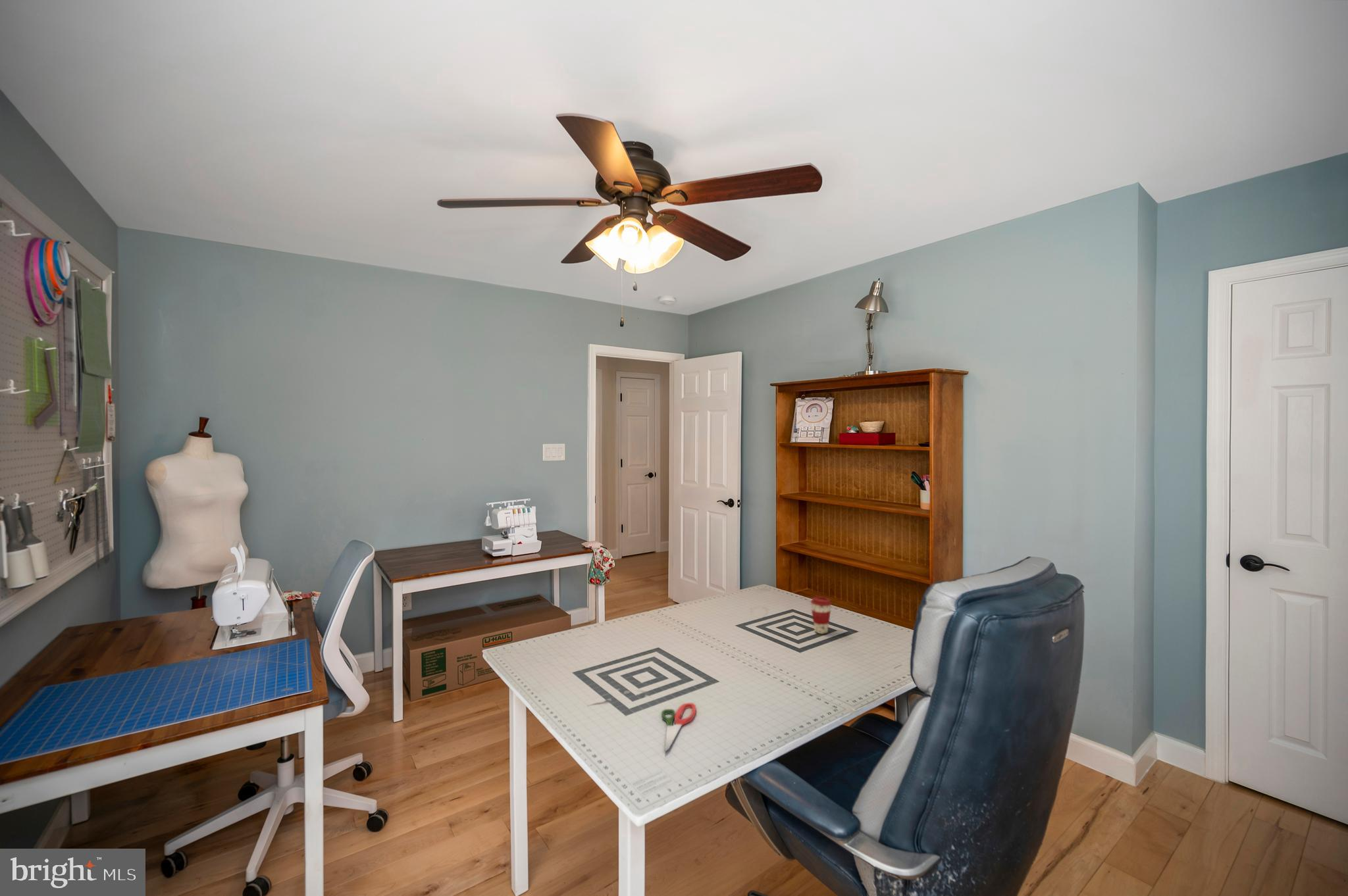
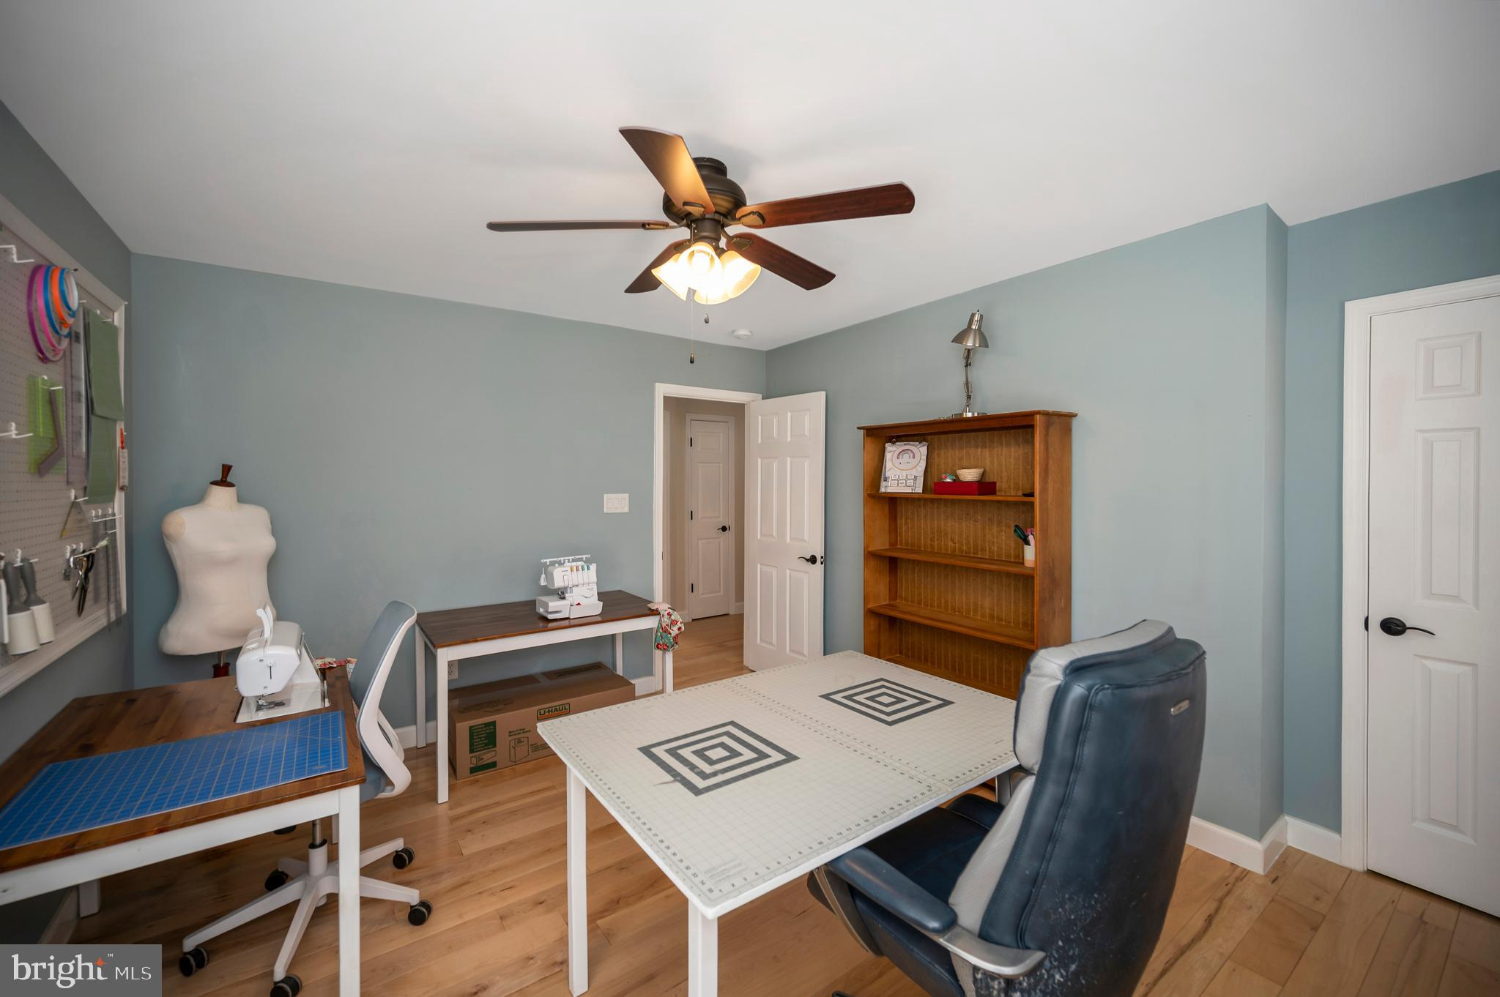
- coffee cup (821, 615)
- scissors (676, 724)
